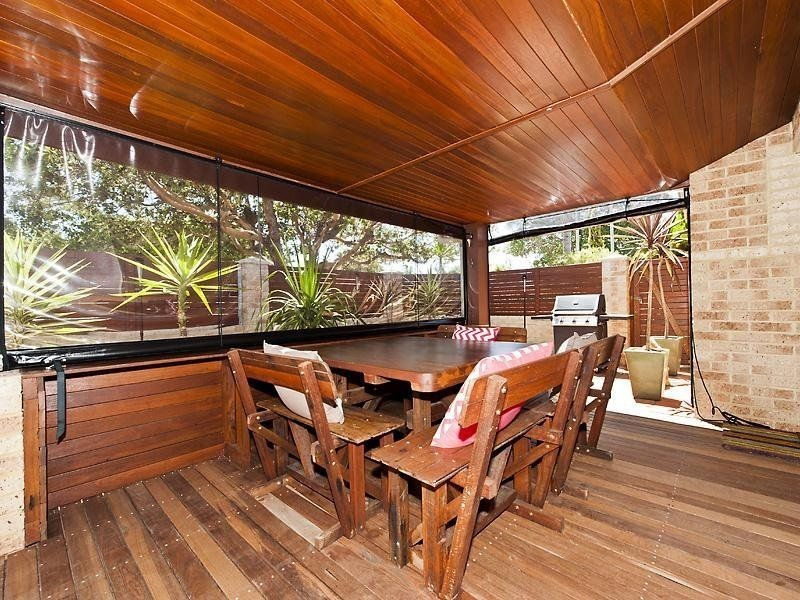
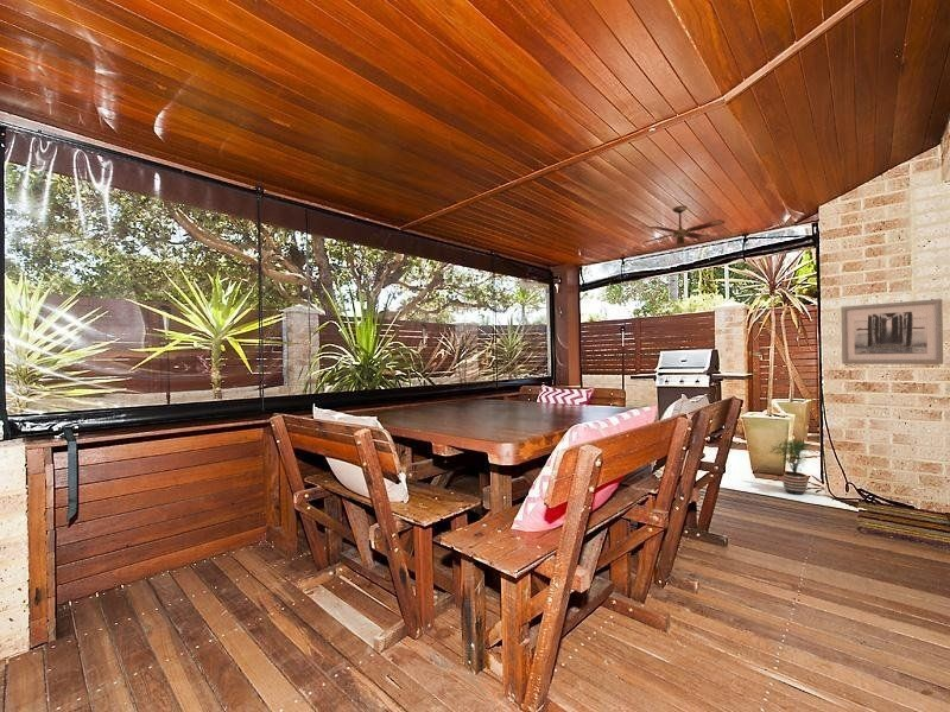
+ ceiling fan (679, 225)
+ wall art (888, 333)
+ potted plant (792, 465)
